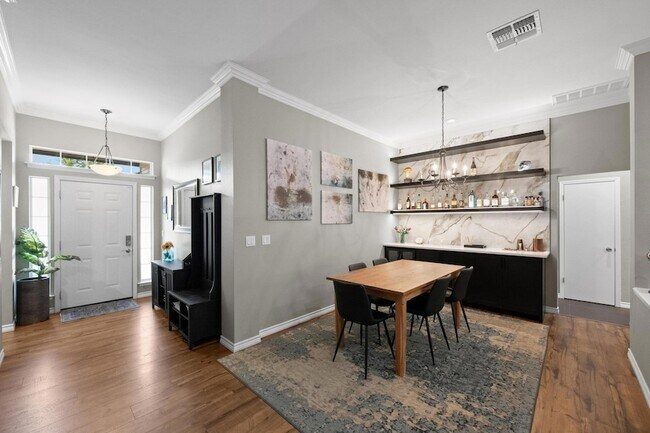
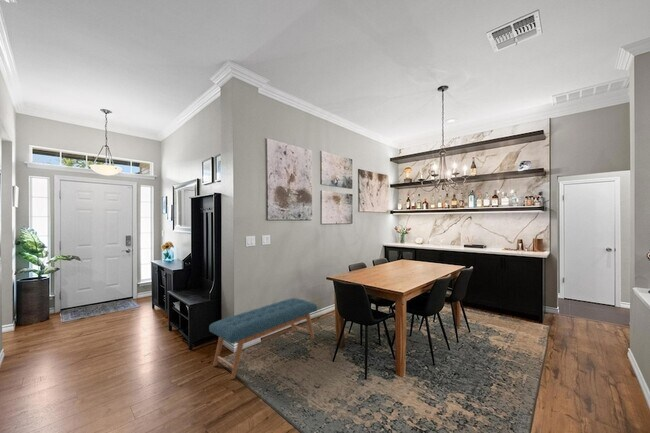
+ bench (268, 330)
